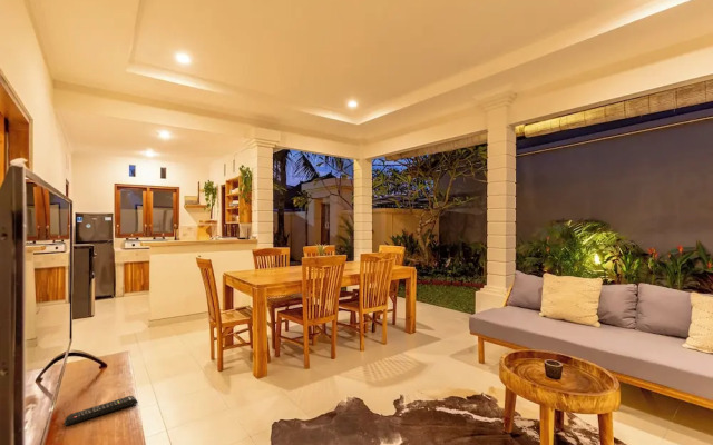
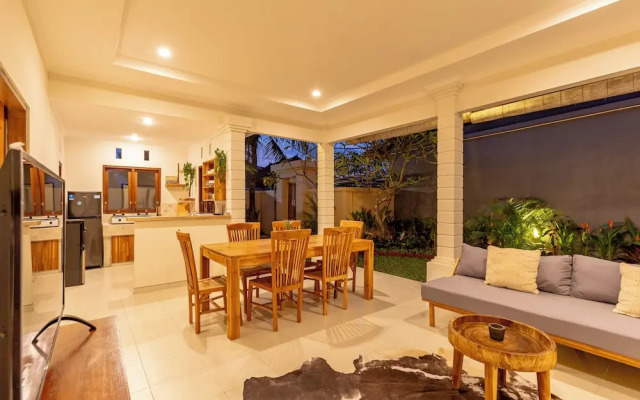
- remote control (102, 409)
